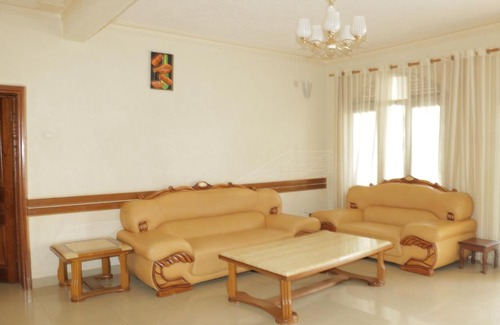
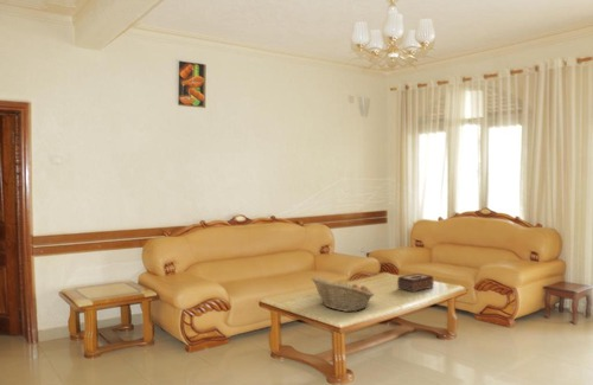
+ tissue box (415, 282)
+ fruit basket (342, 291)
